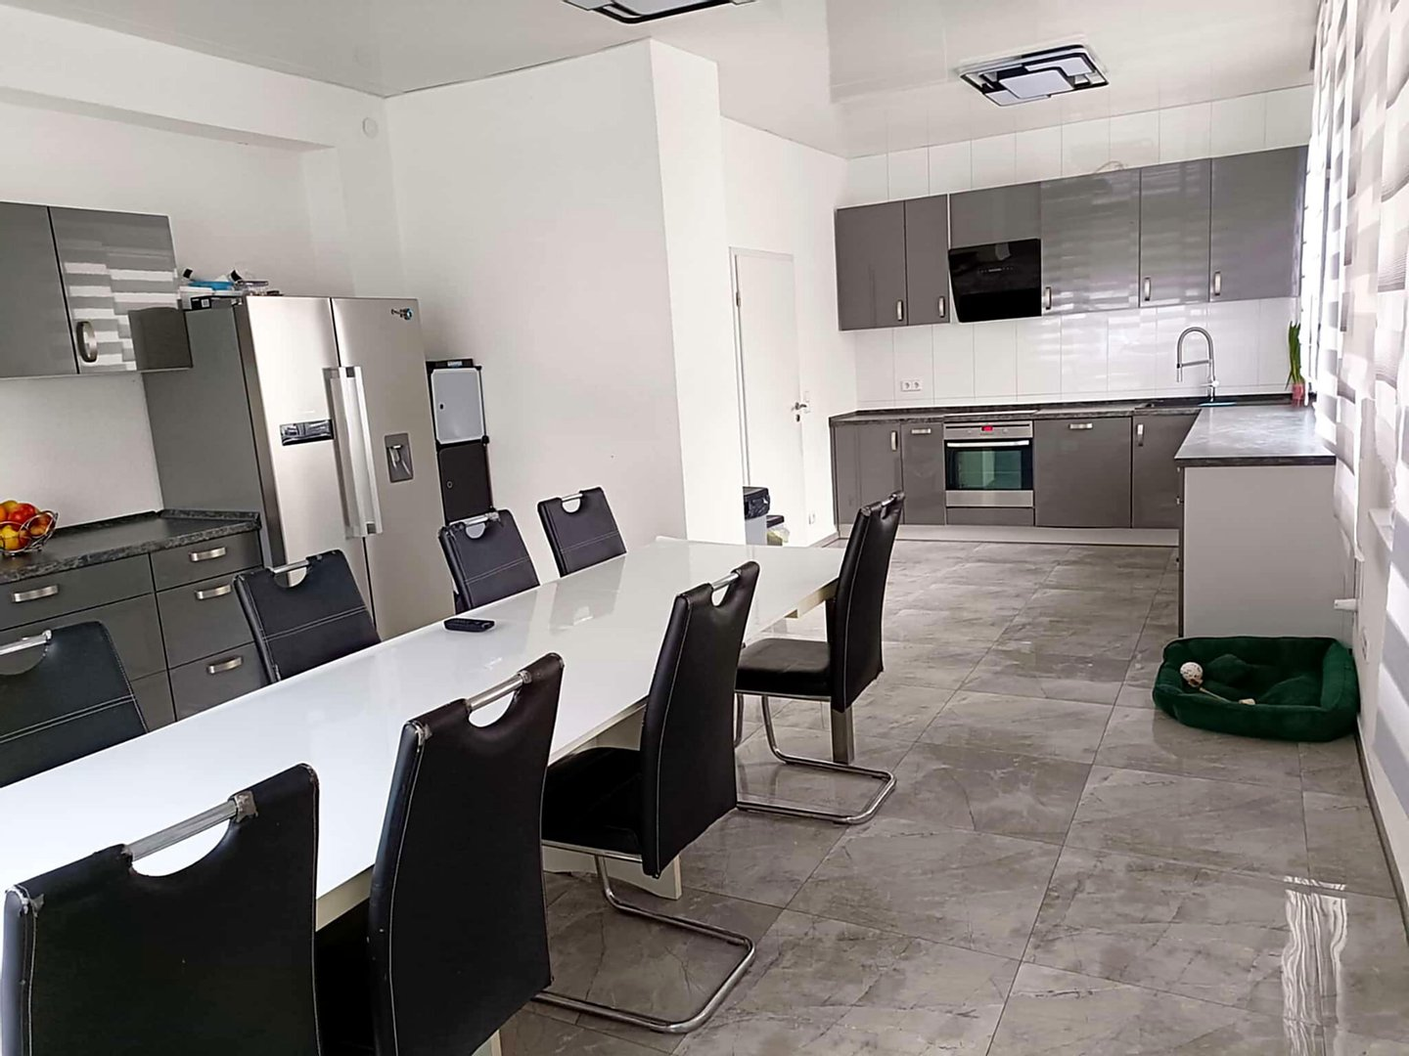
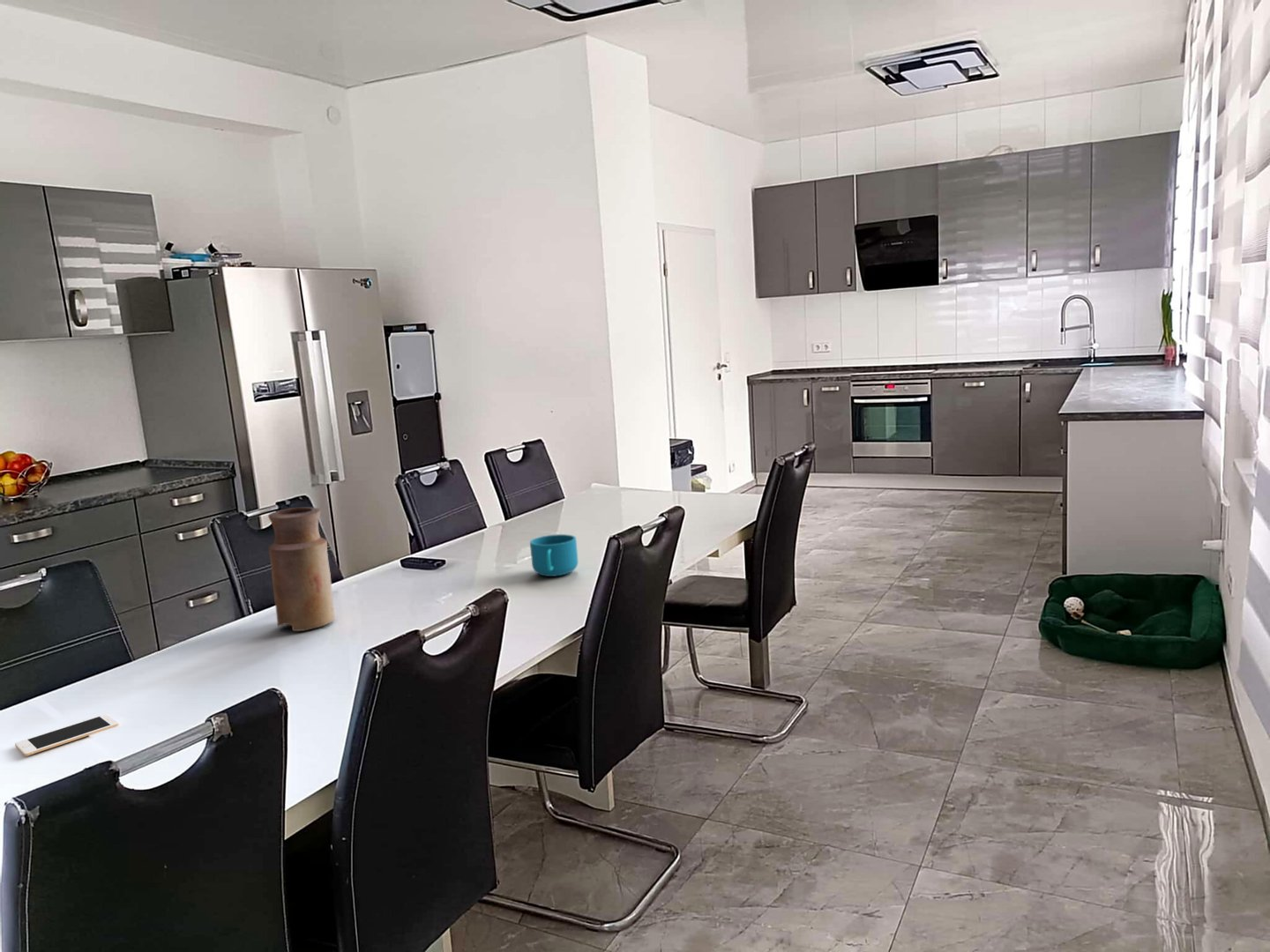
+ cup (553, 557)
+ cell phone (68, 733)
+ vase (300, 568)
